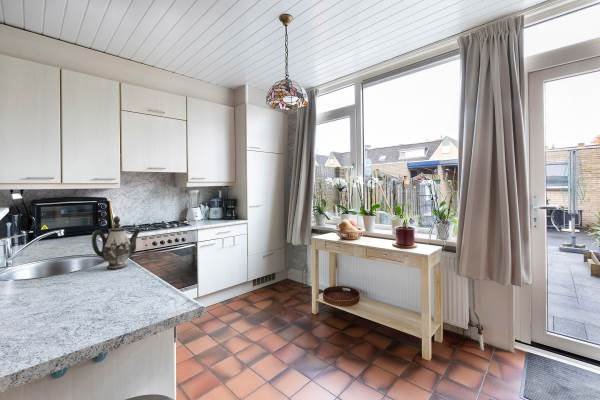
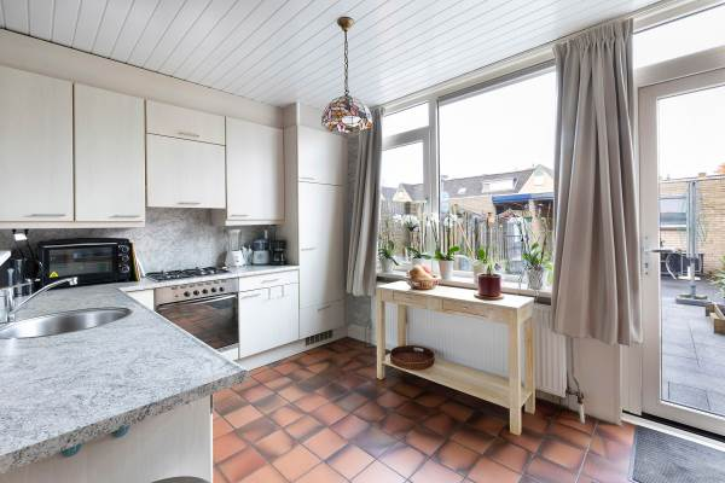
- teapot (118, 241)
